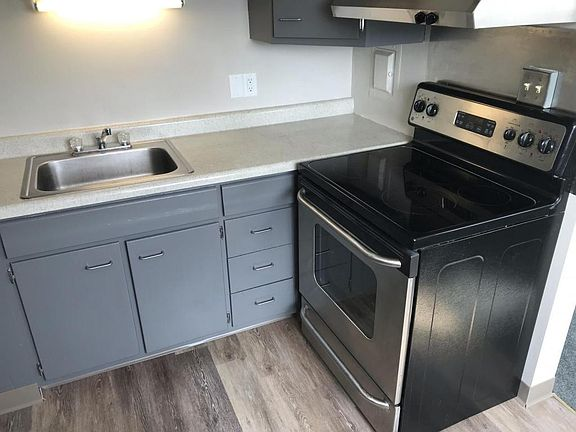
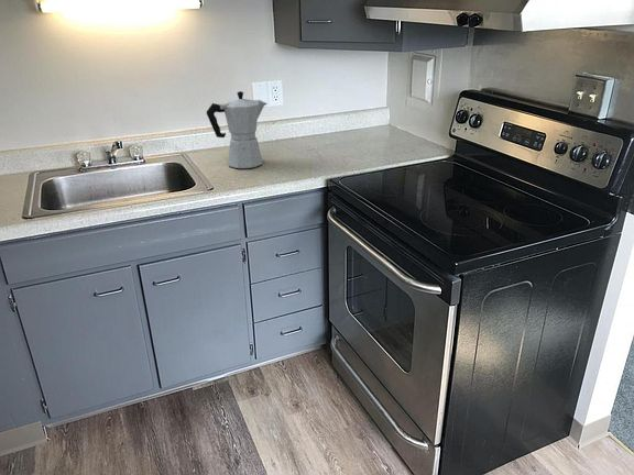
+ moka pot (239, 129)
